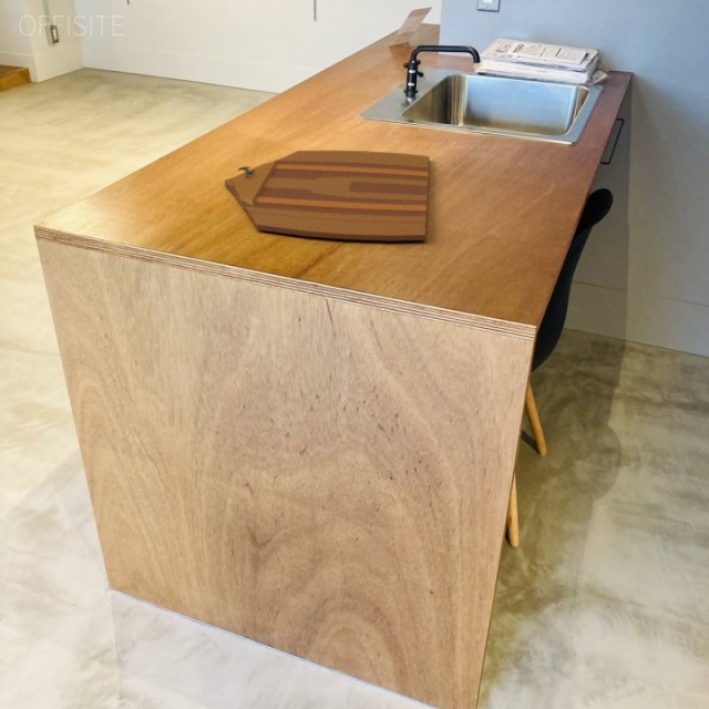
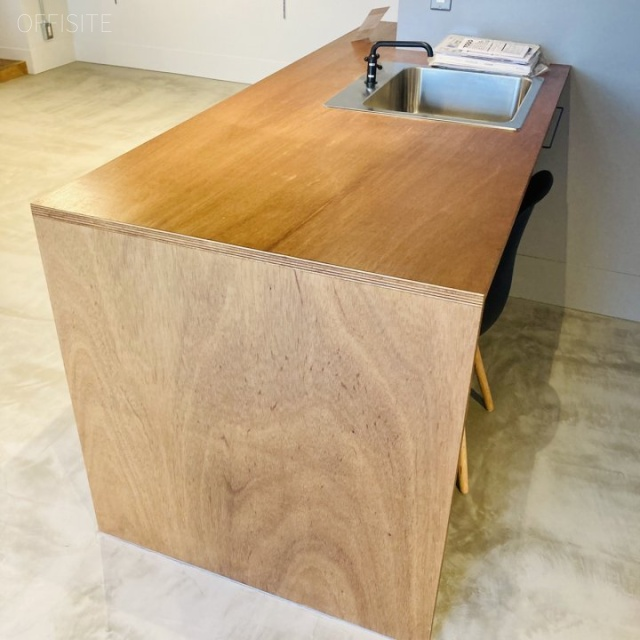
- cutting board (325, 184)
